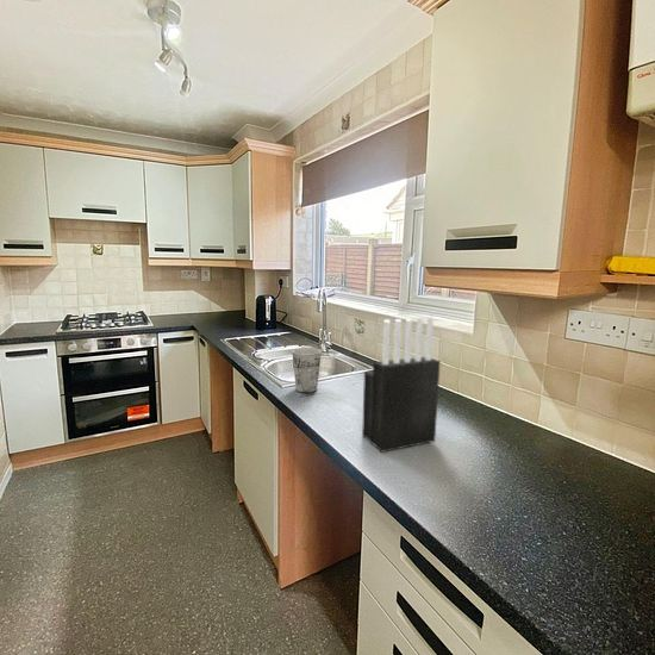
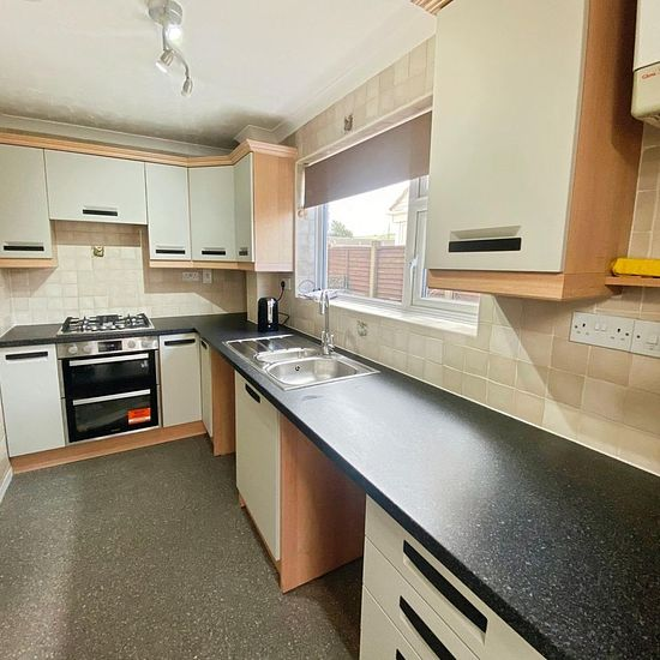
- knife block (398, 378)
- cup (306, 370)
